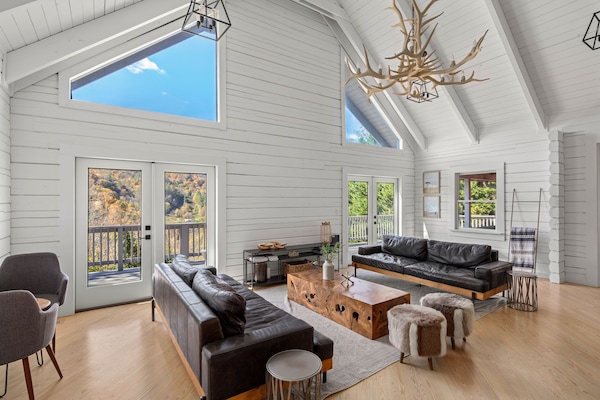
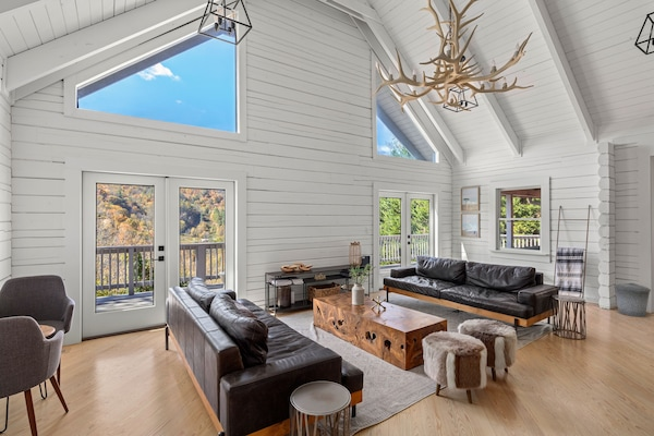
+ trash can (631, 298)
